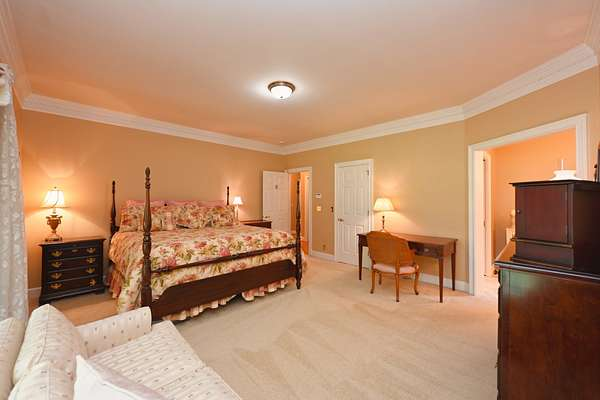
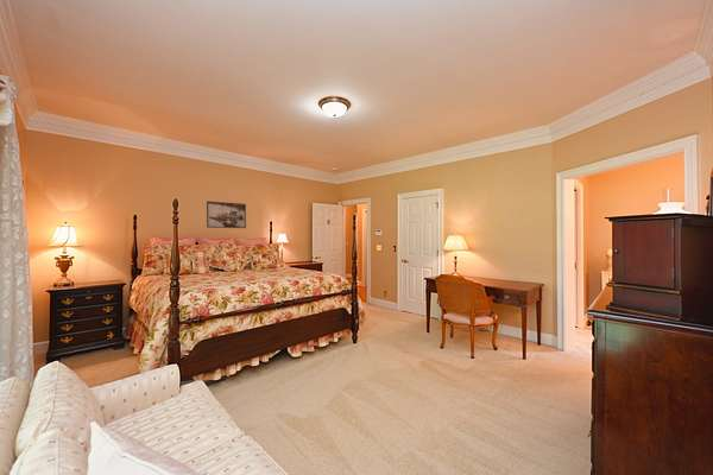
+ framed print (227, 215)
